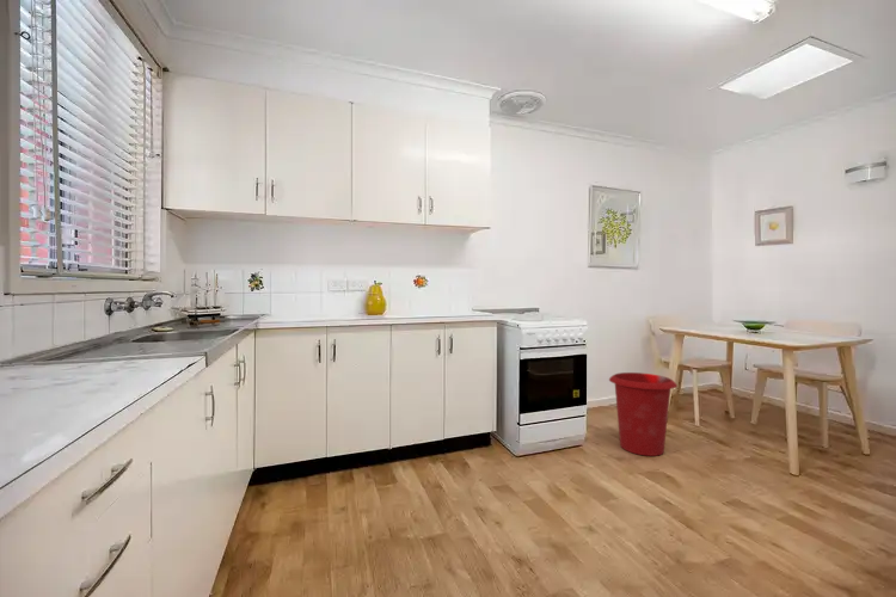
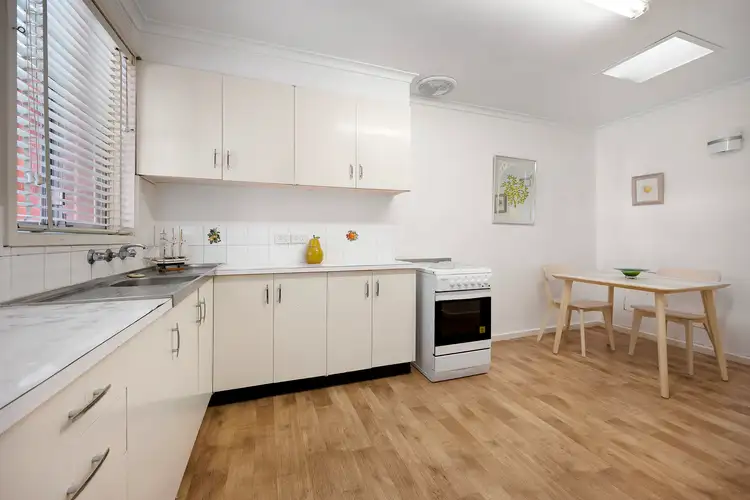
- waste bin (642, 412)
